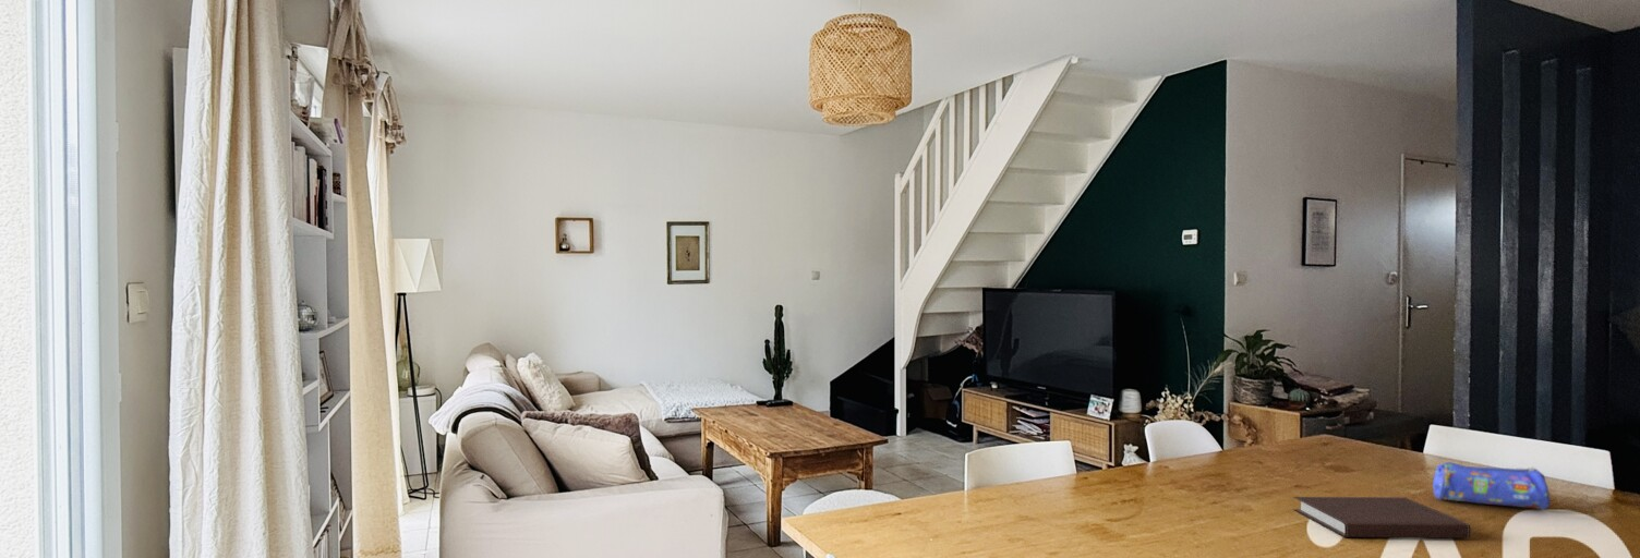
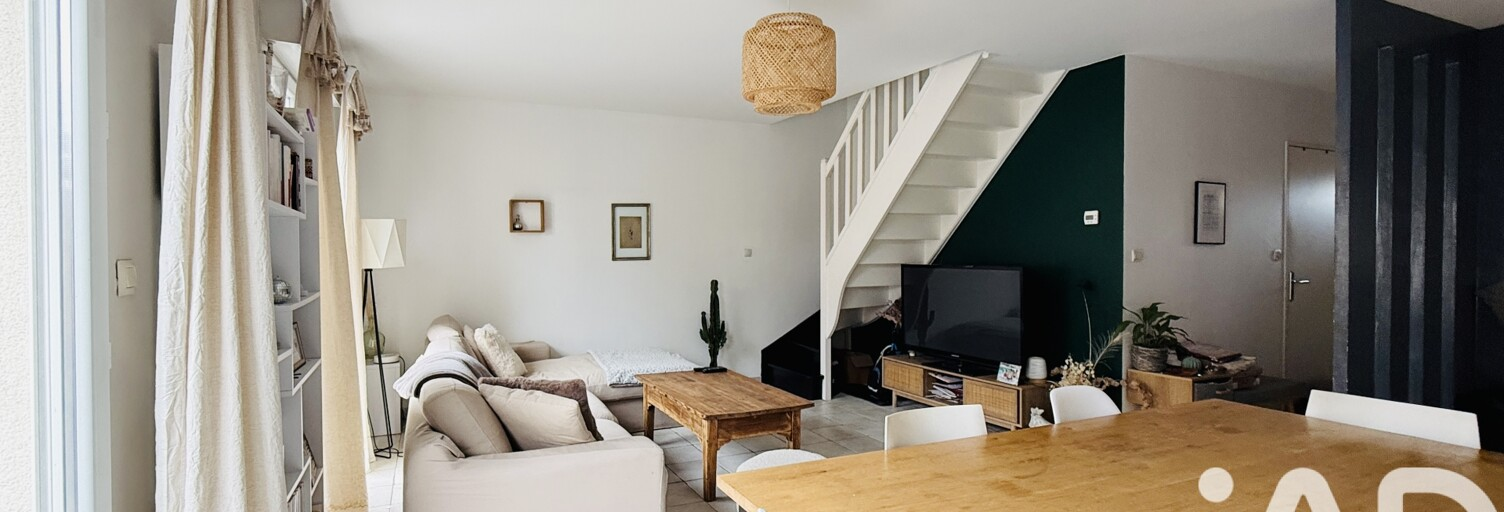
- pencil case (1490, 484)
- notebook (1376, 517)
